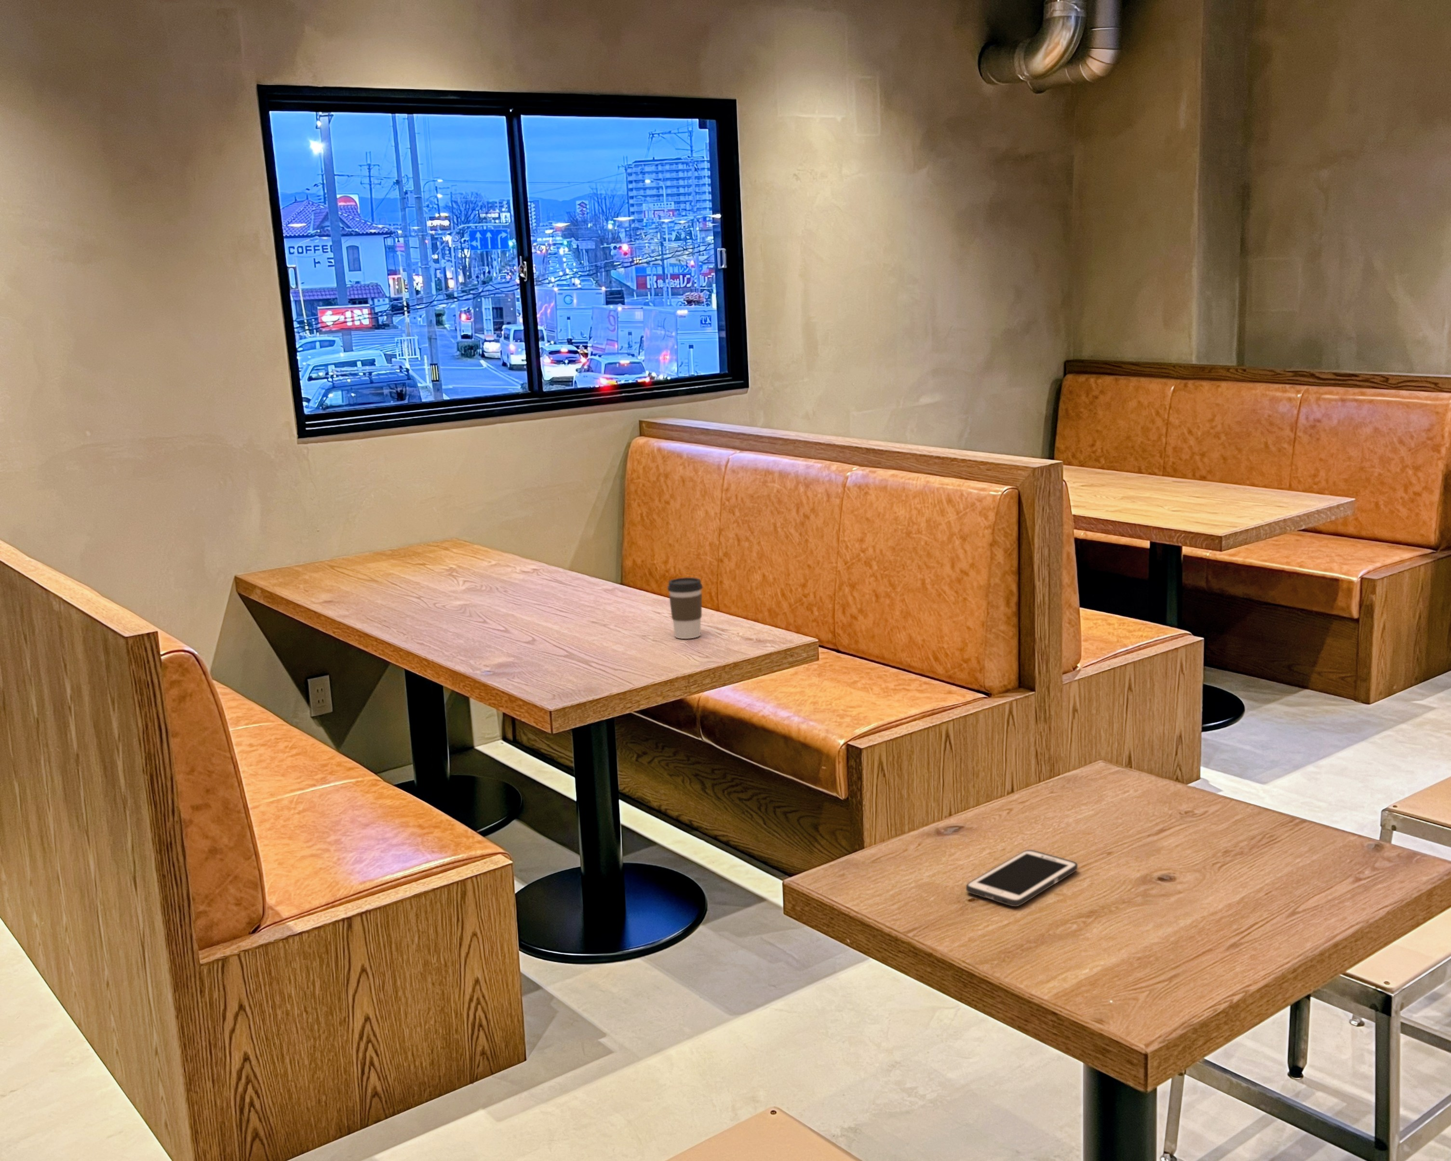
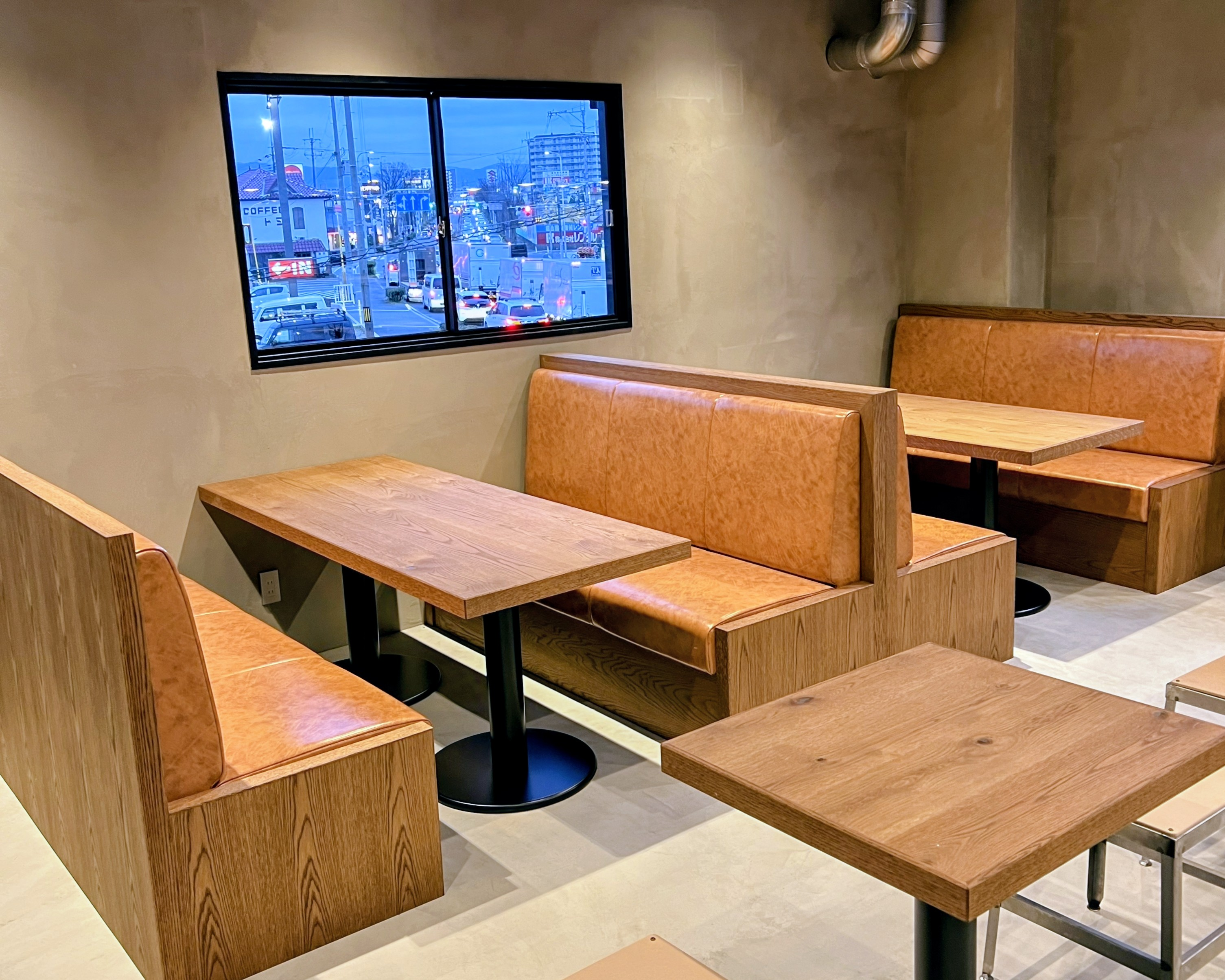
- coffee cup (686, 608)
- cell phone (1022, 877)
